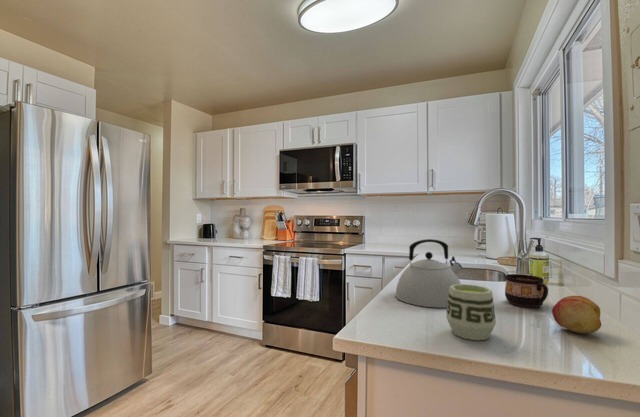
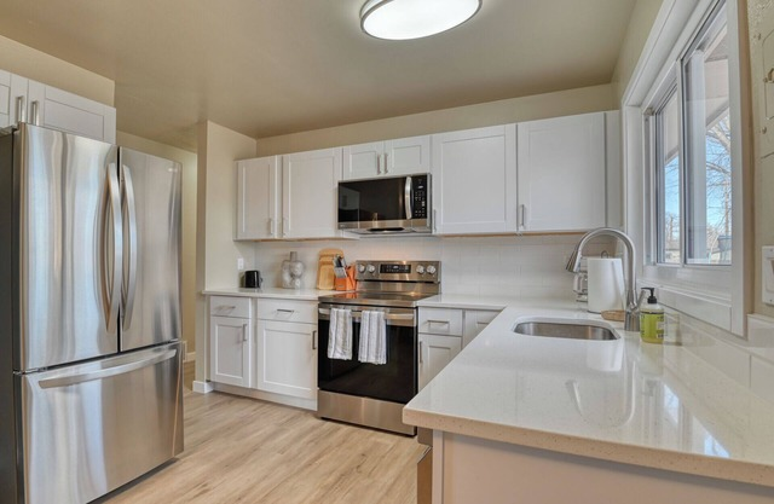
- fruit (577, 313)
- cup (470, 310)
- cup (524, 290)
- kettle (430, 268)
